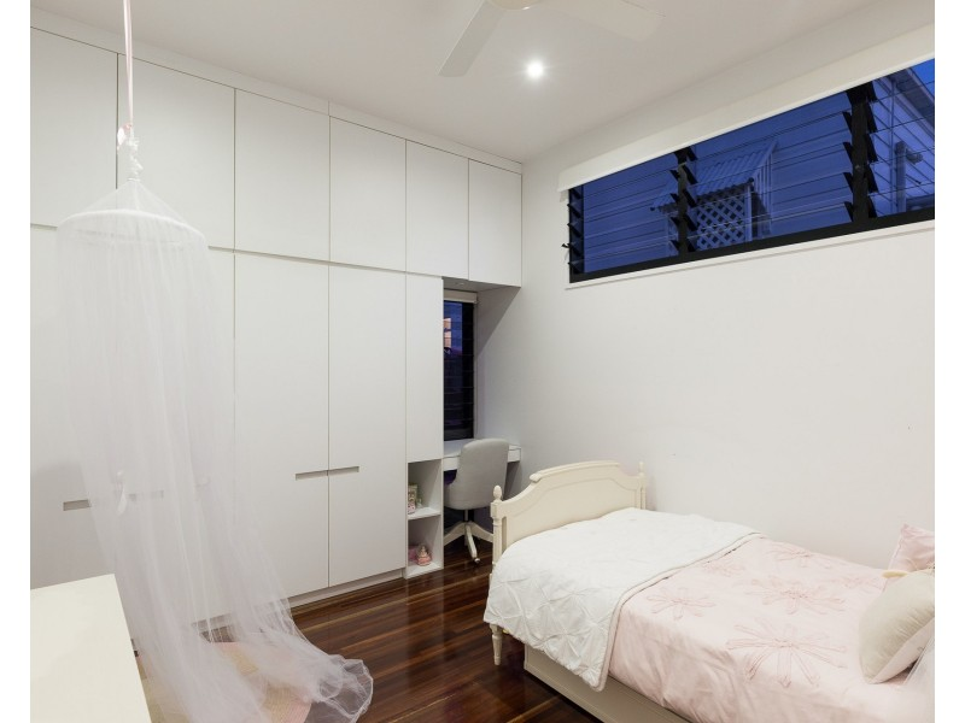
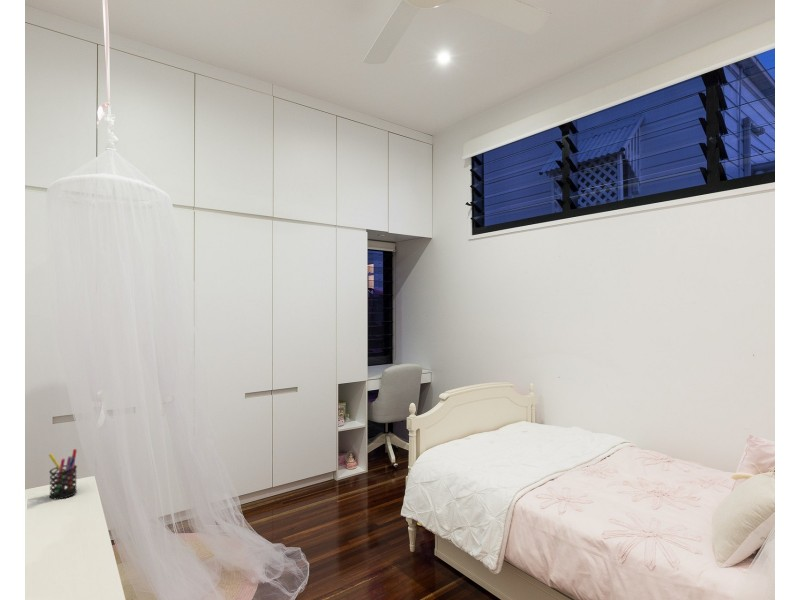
+ pen holder (66, 471)
